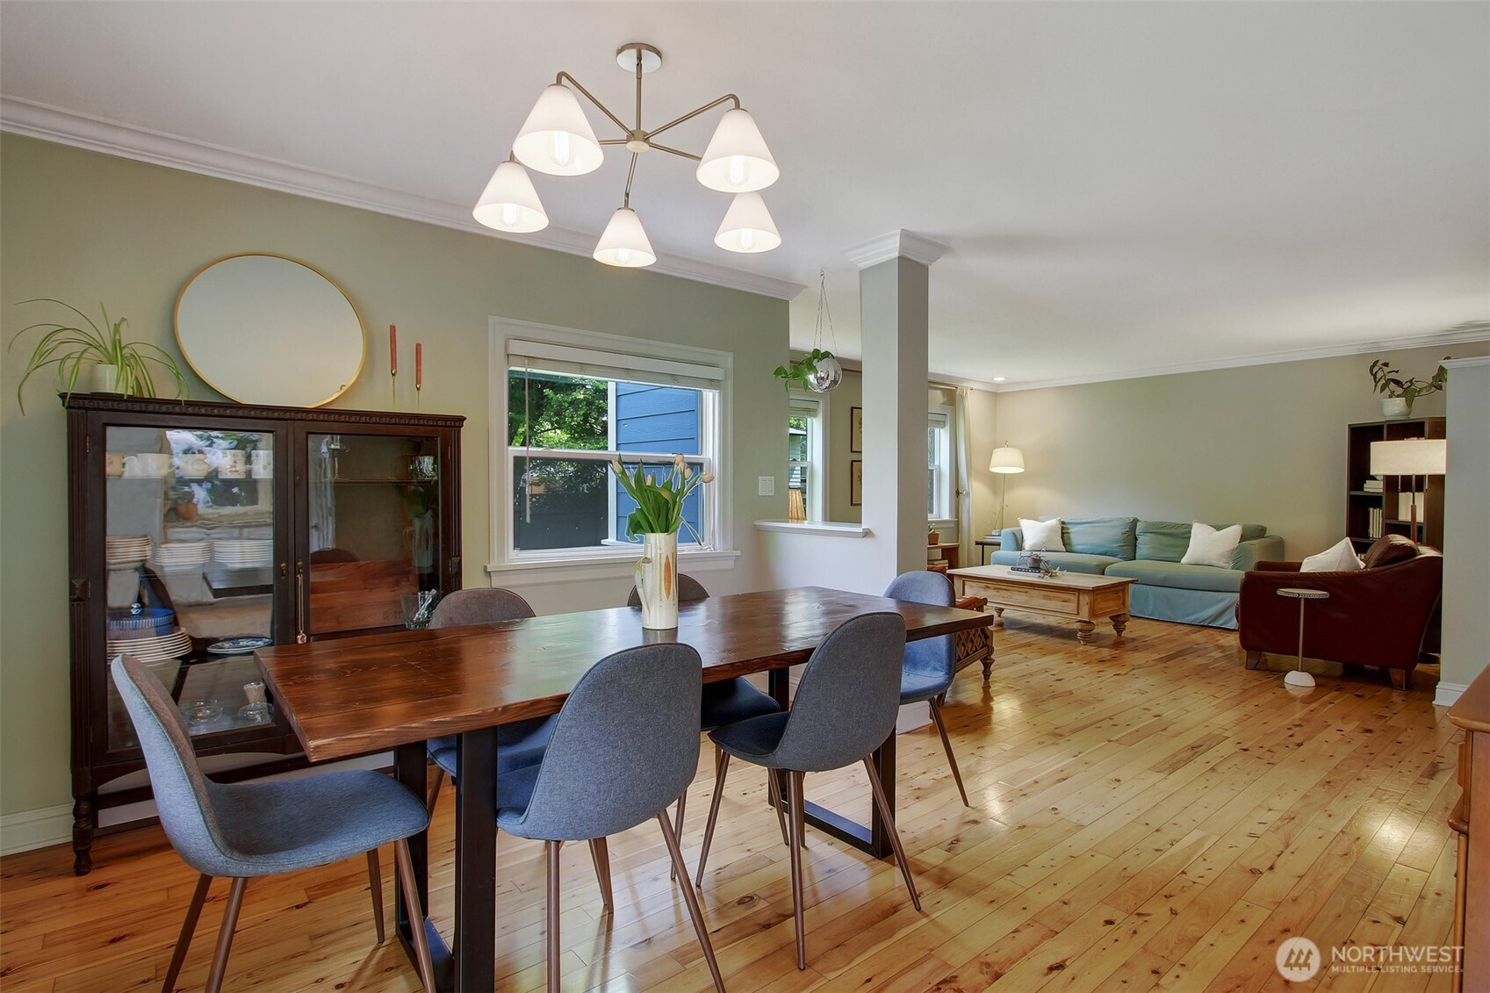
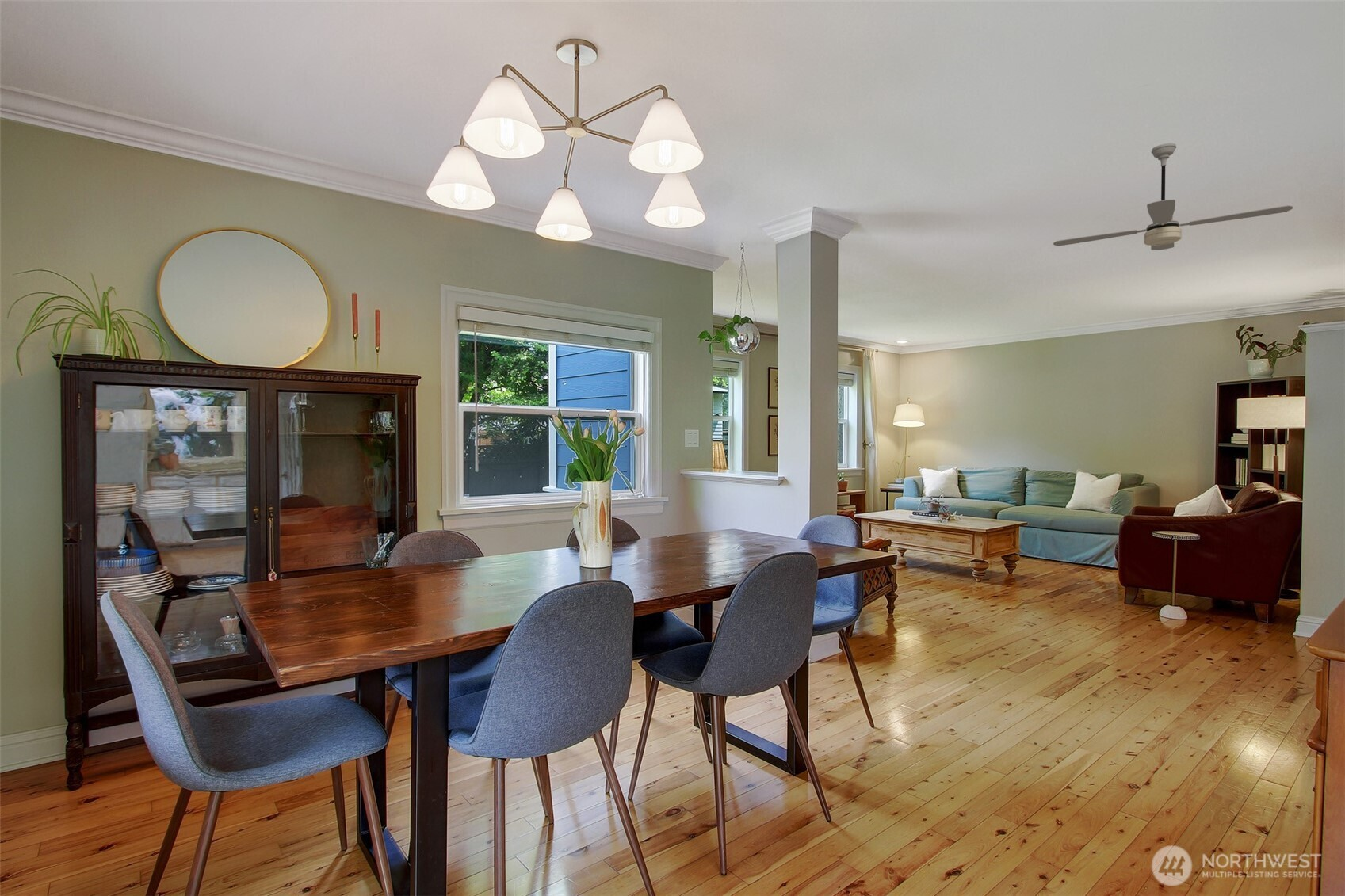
+ ceiling fan (1163, 195)
